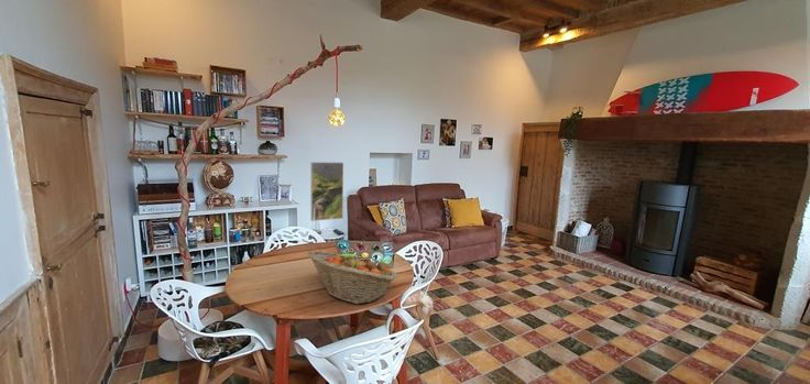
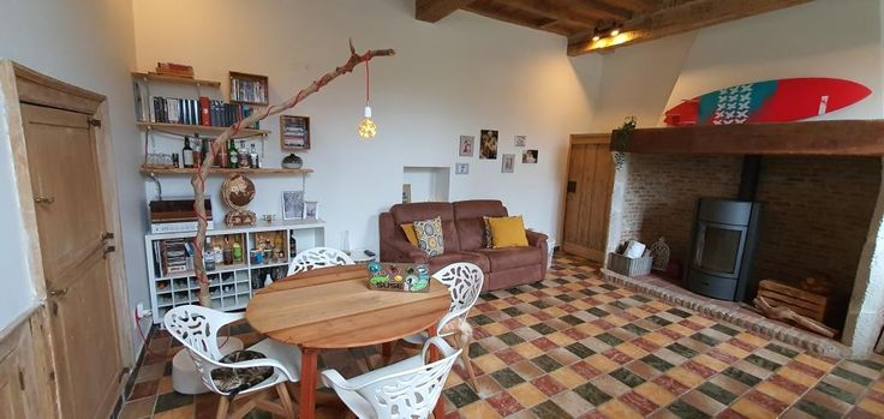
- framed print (327, 190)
- fruit basket (351, 271)
